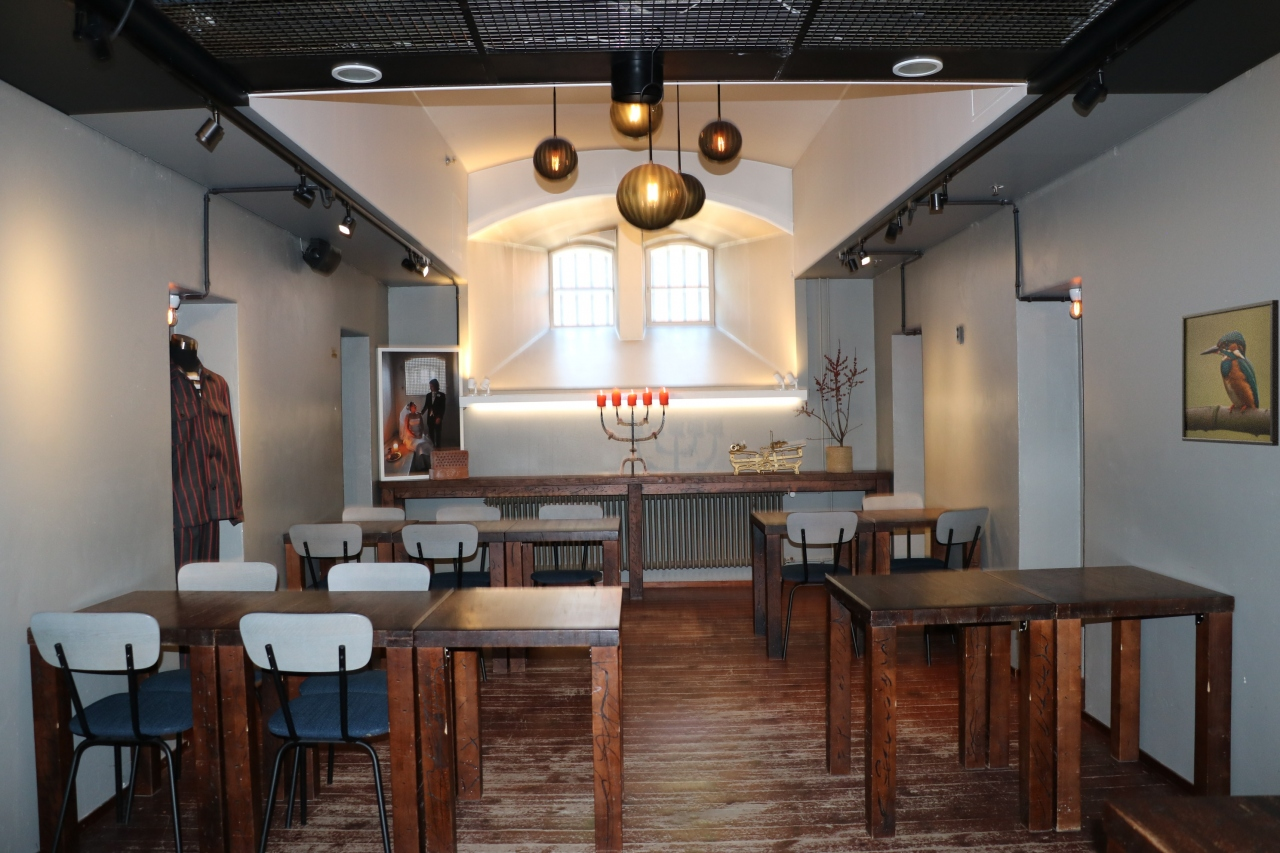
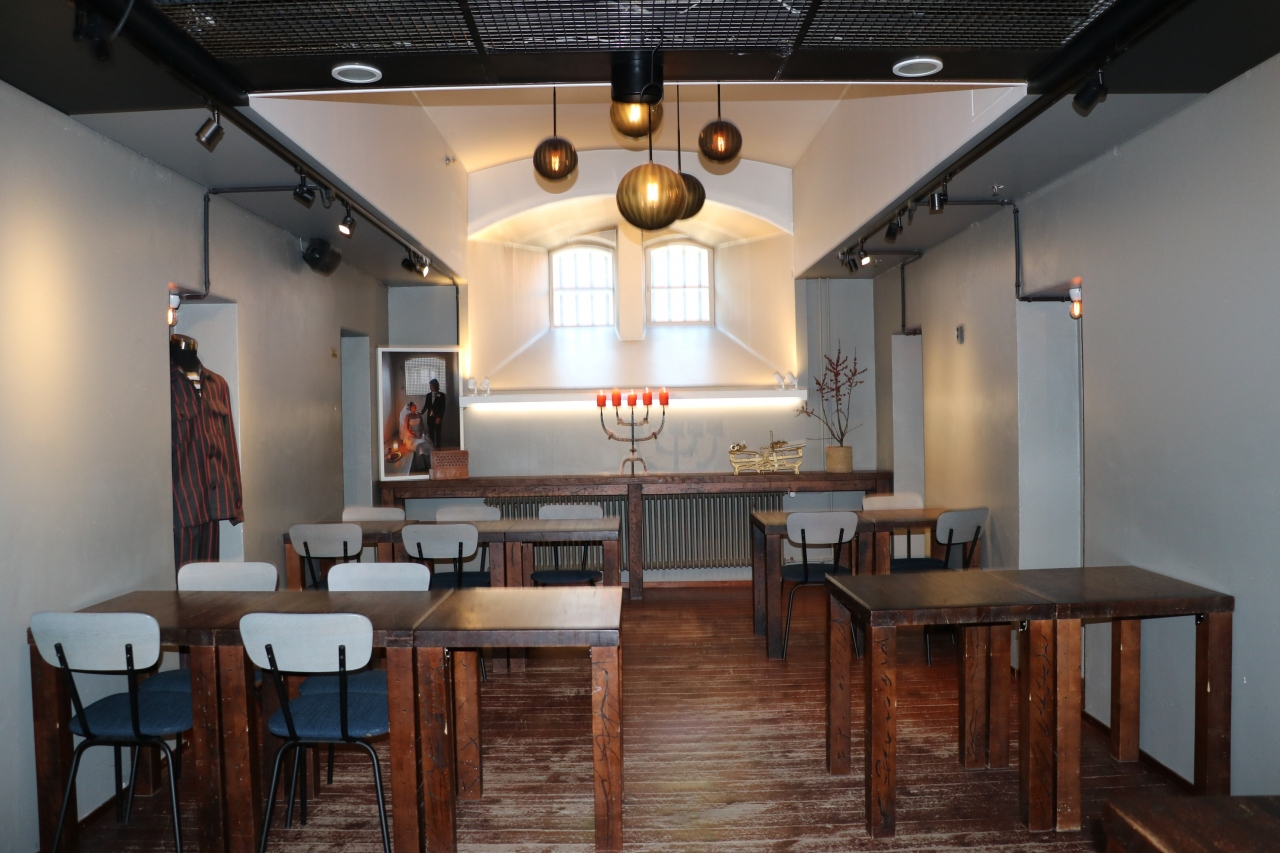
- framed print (1226, 375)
